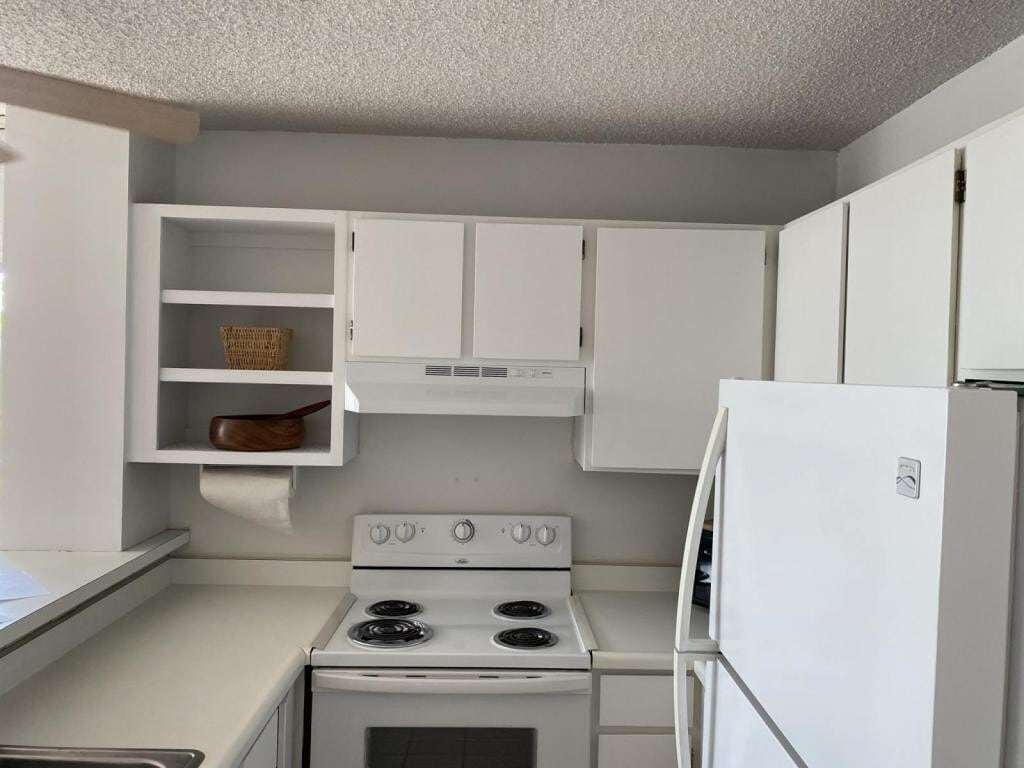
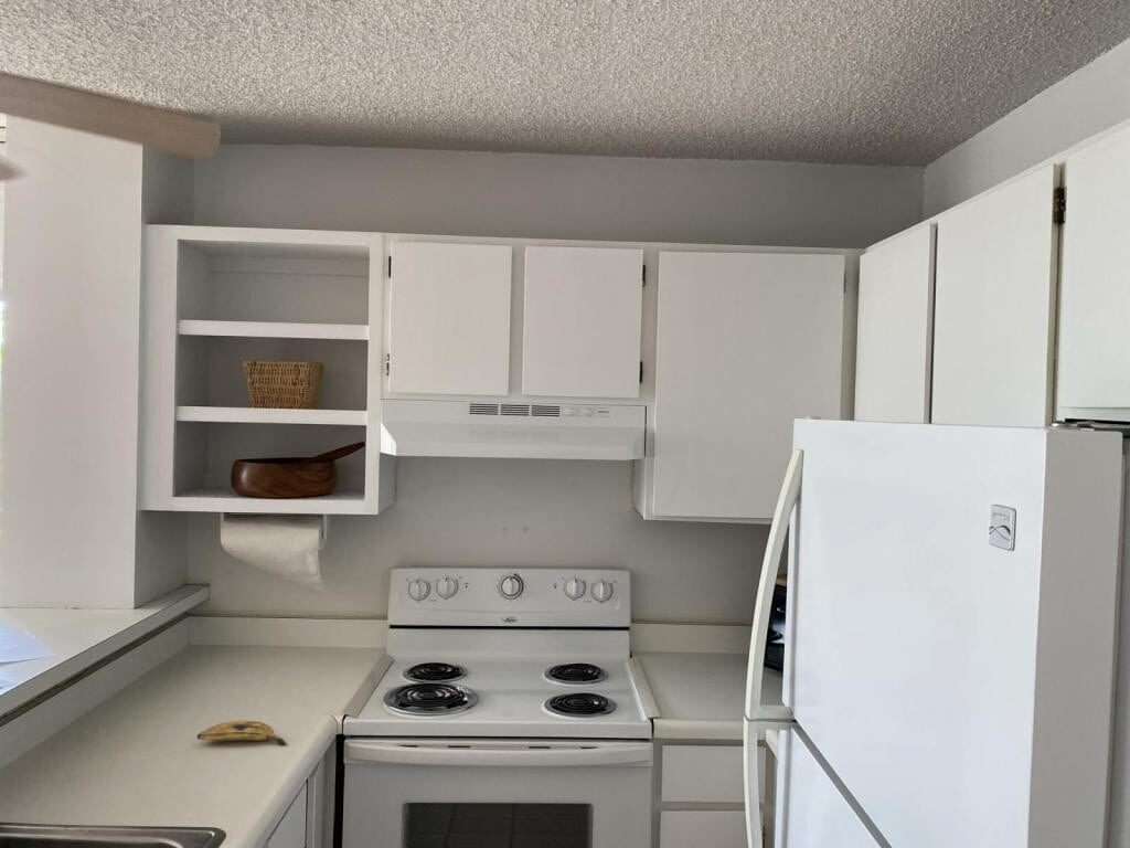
+ banana (244, 731)
